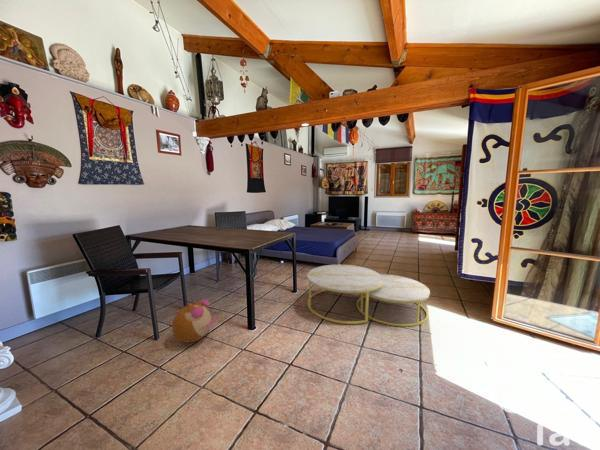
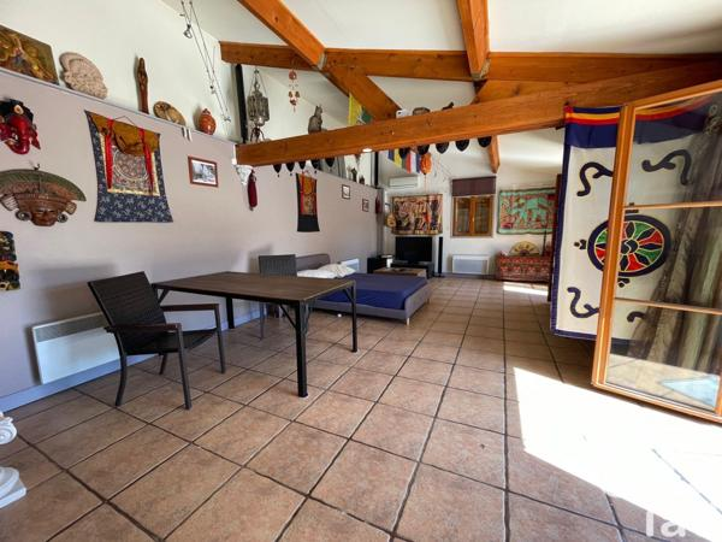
- coffee table (364, 291)
- plush toy (193, 321)
